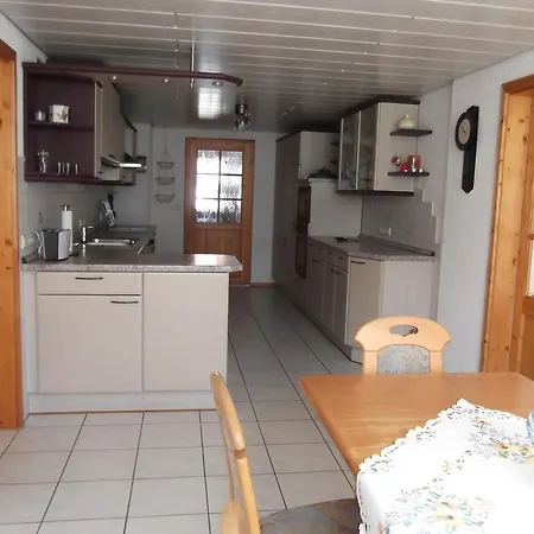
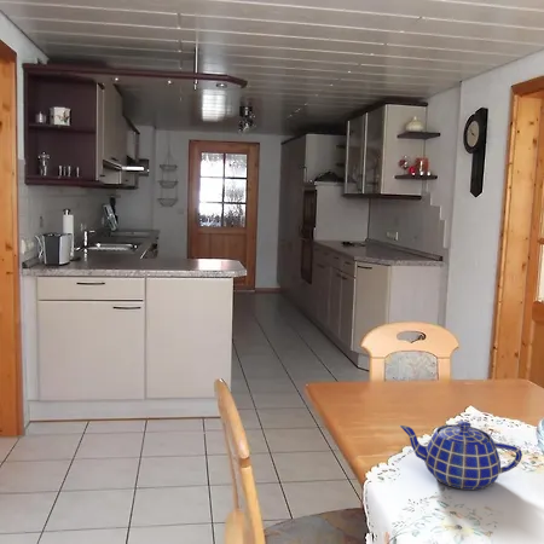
+ teapot (458, 450)
